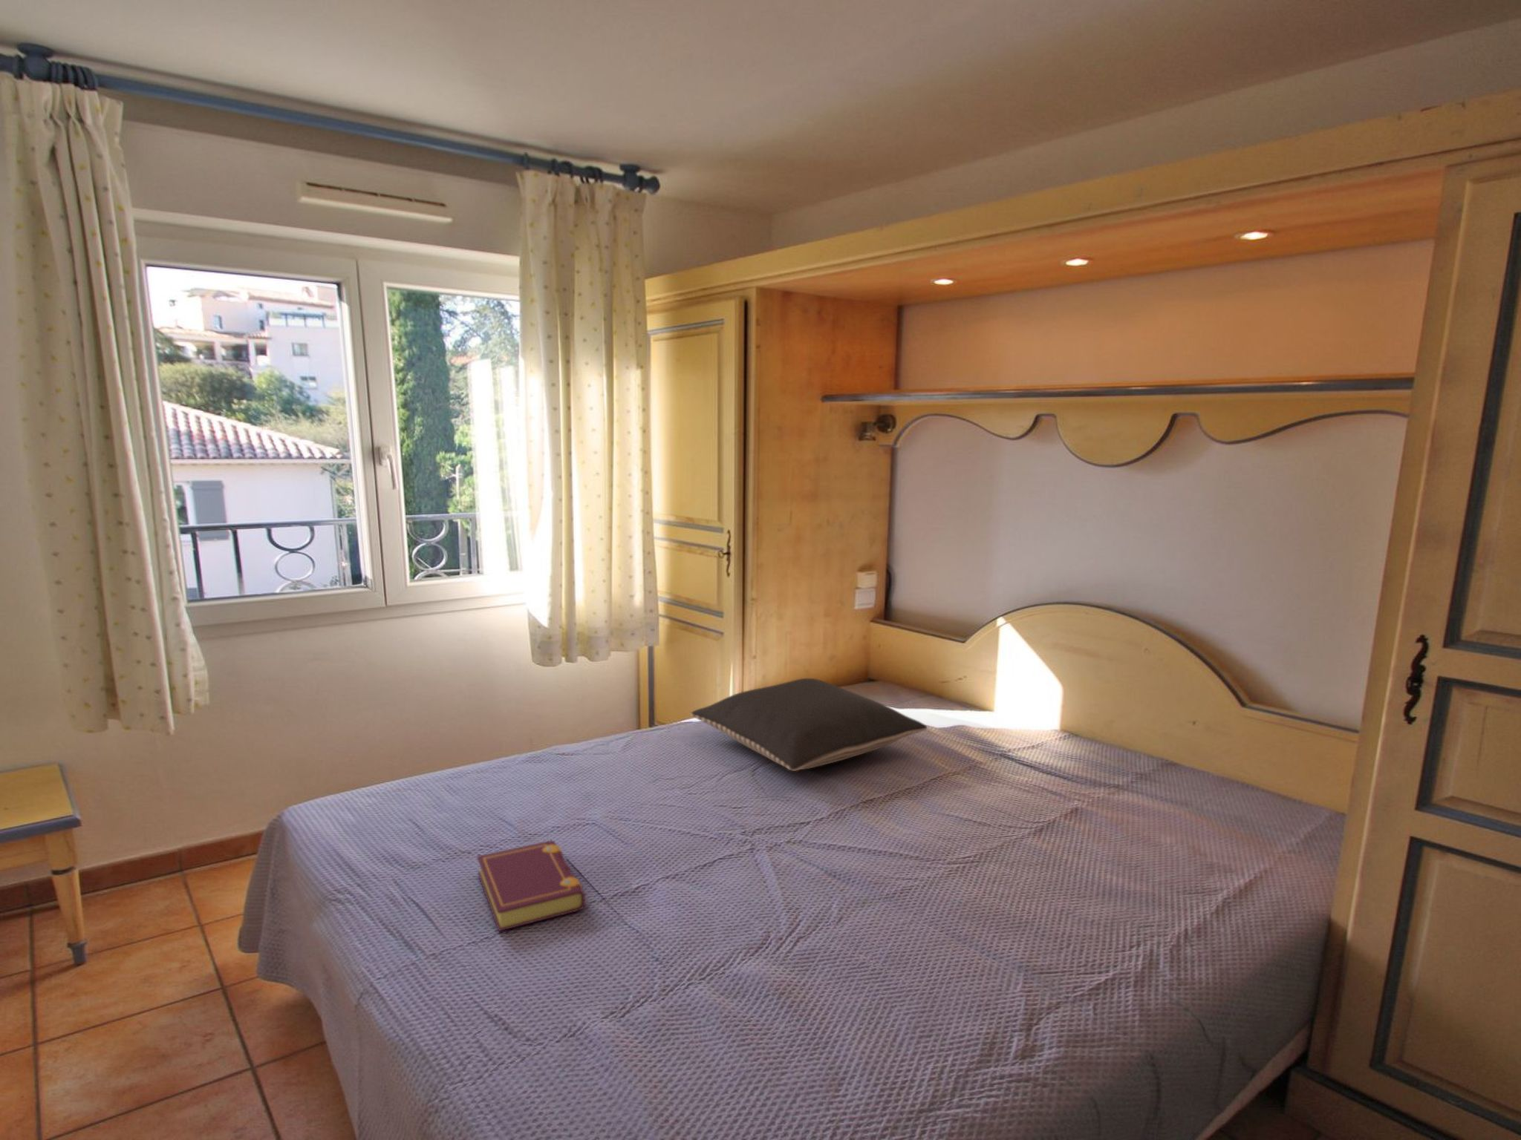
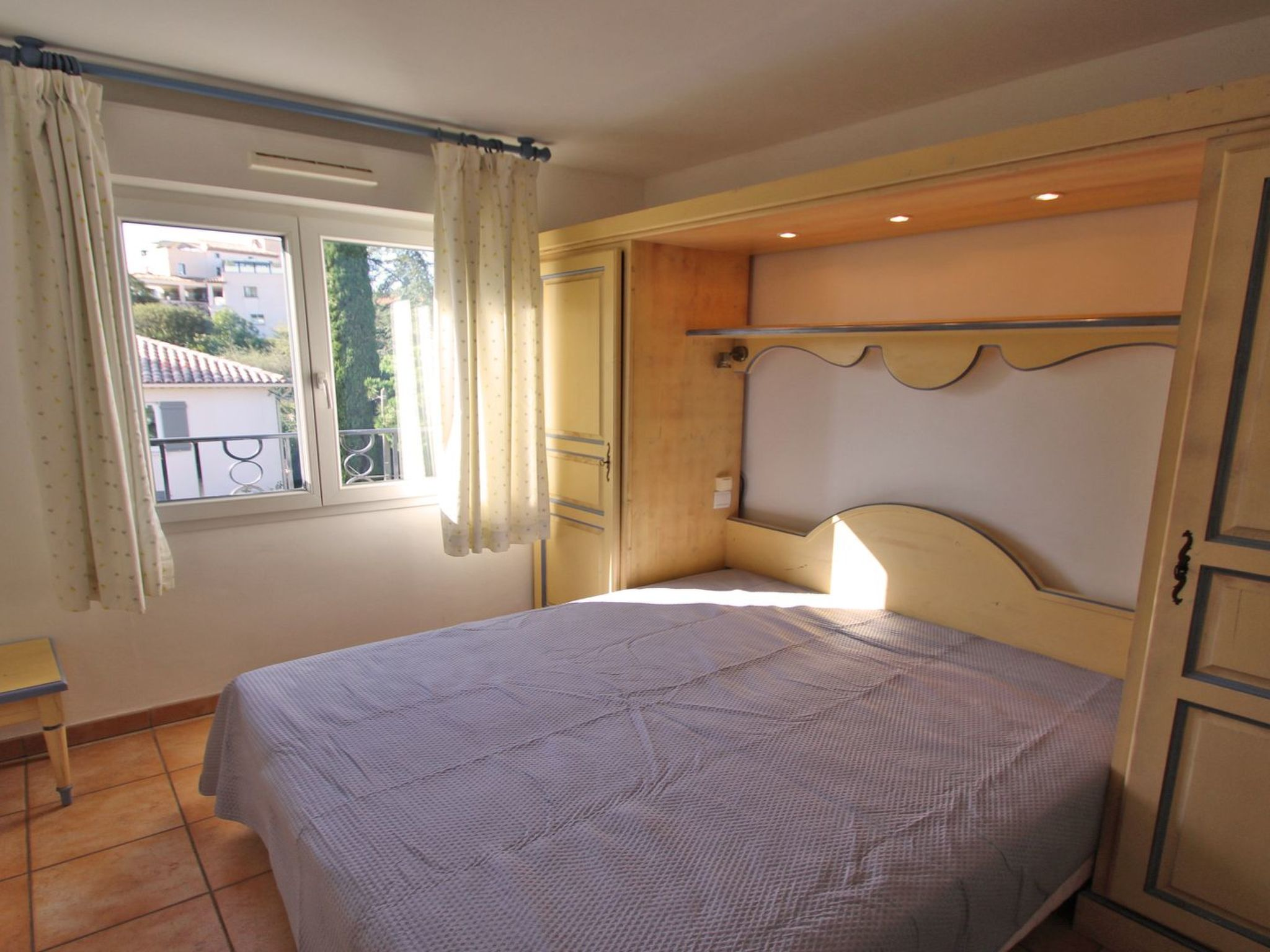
- pillow (806, 720)
- book (529, 880)
